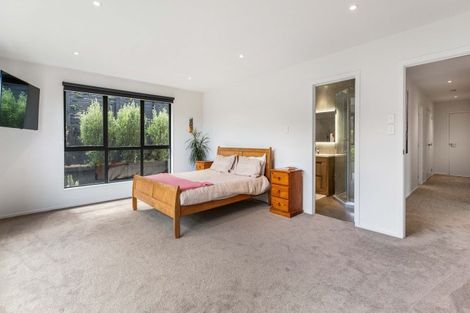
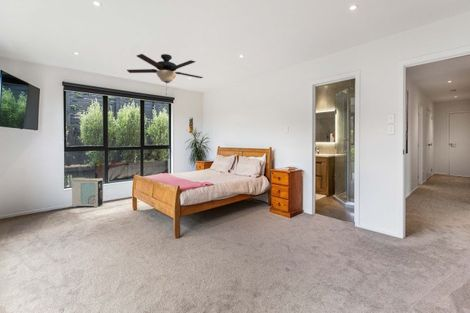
+ air purifier (87, 191)
+ ceiling fan (166, 76)
